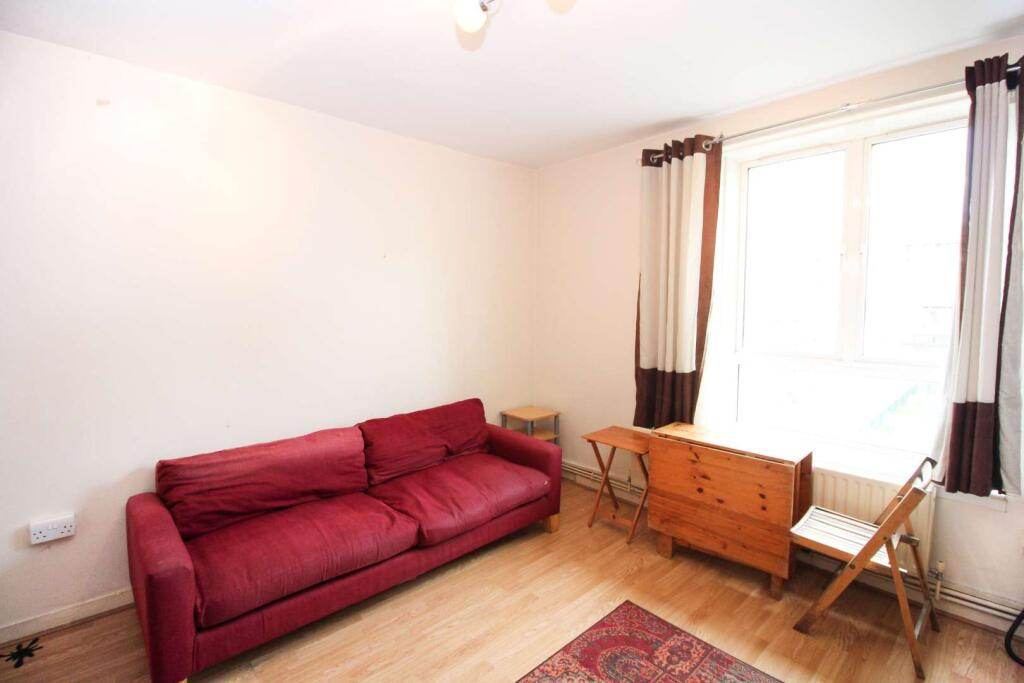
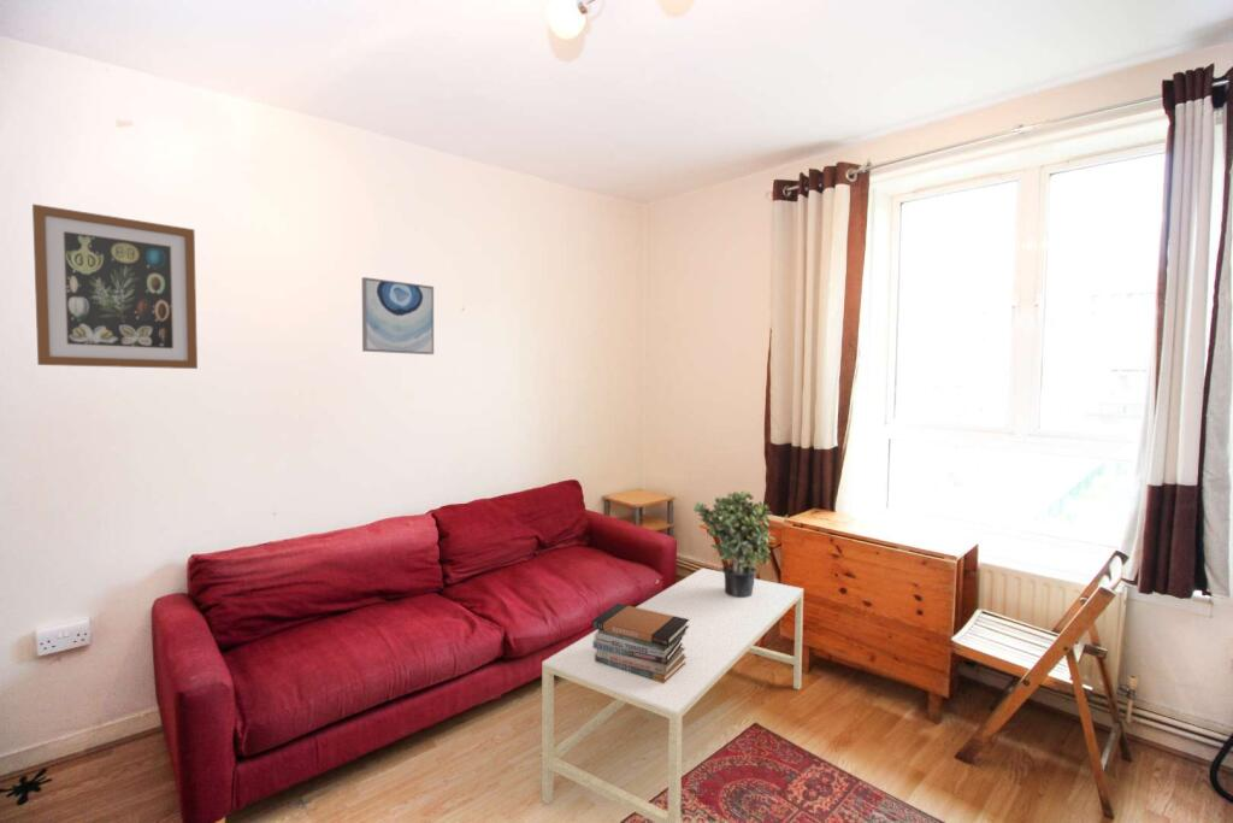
+ wall art (120, 293)
+ wall art (399, 317)
+ coffee table (692, 677)
+ book stack (639, 640)
+ potted plant (732, 541)
